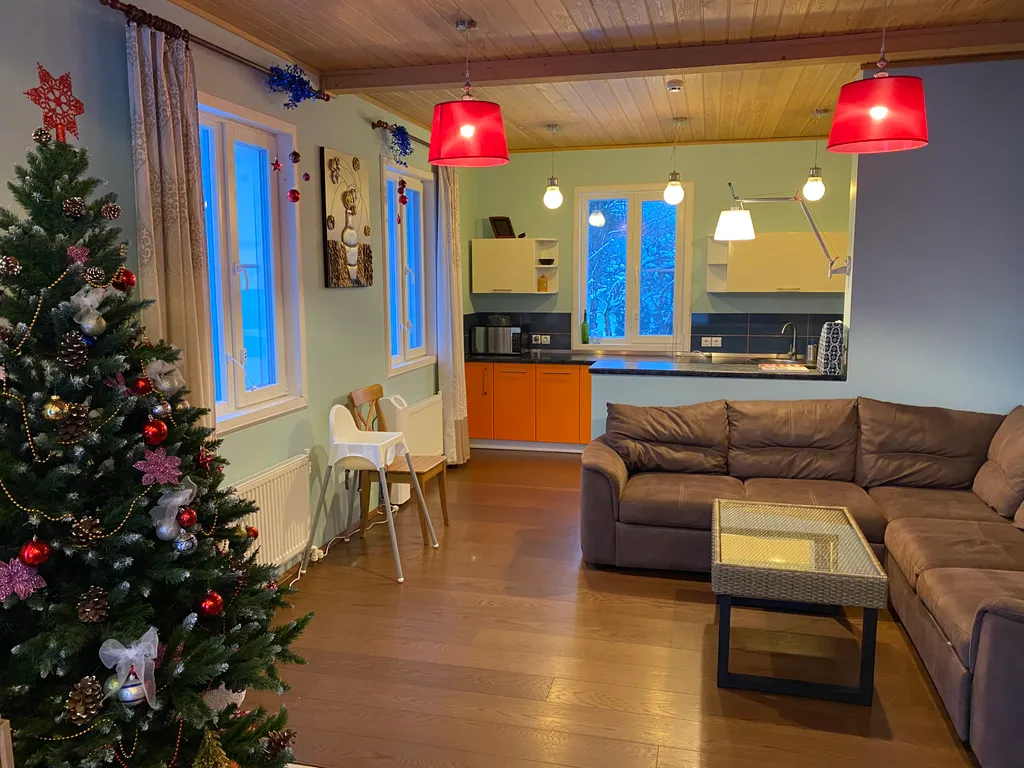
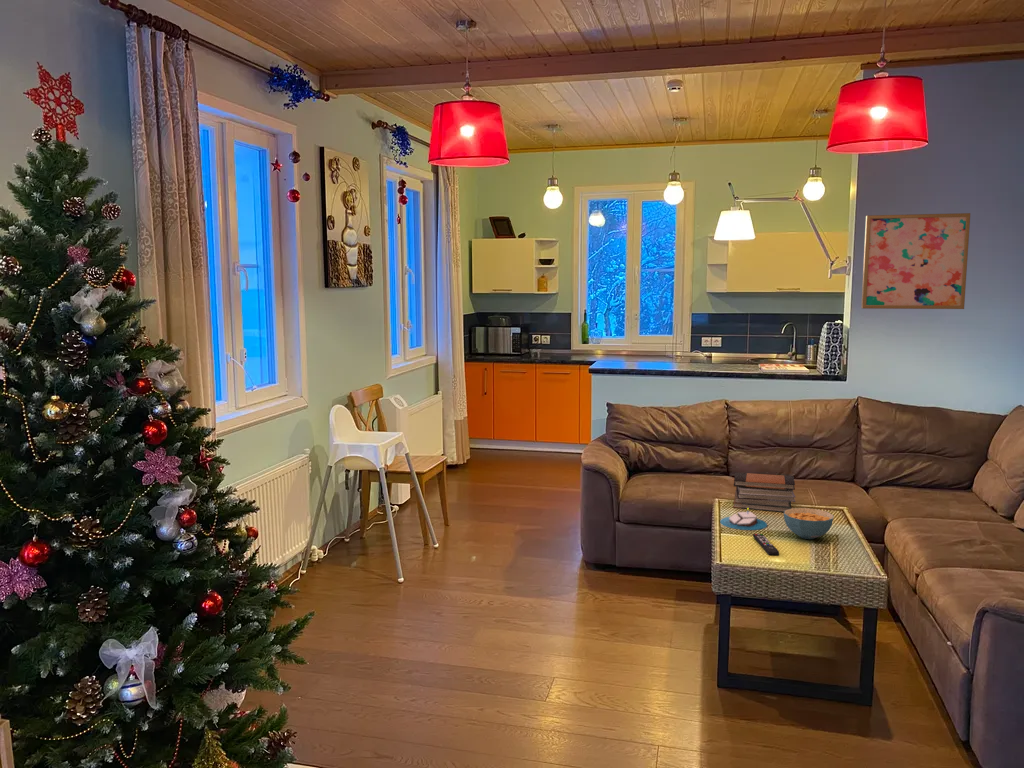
+ remote control (765, 544)
+ candle (743, 516)
+ cereal bowl (808, 525)
+ book stack (763, 492)
+ wall art (914, 261)
